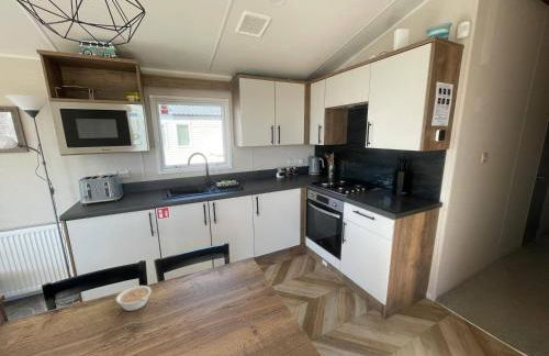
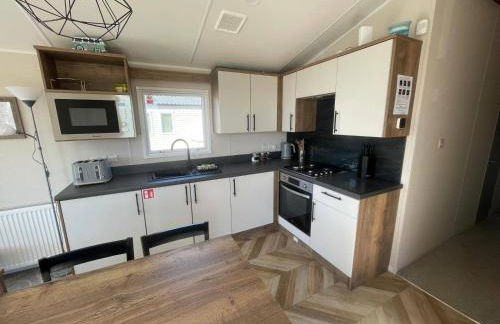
- legume (135, 298)
